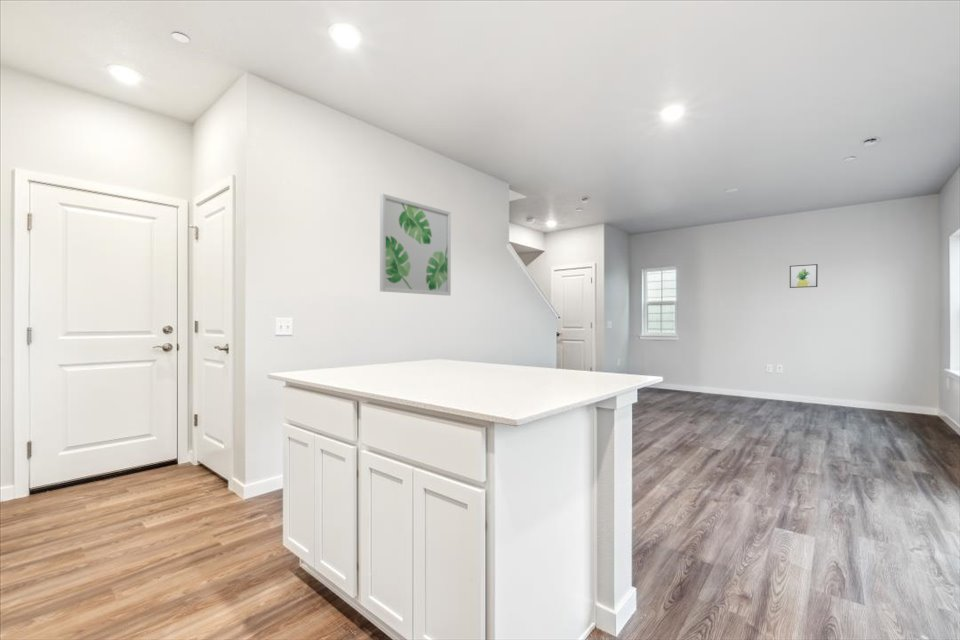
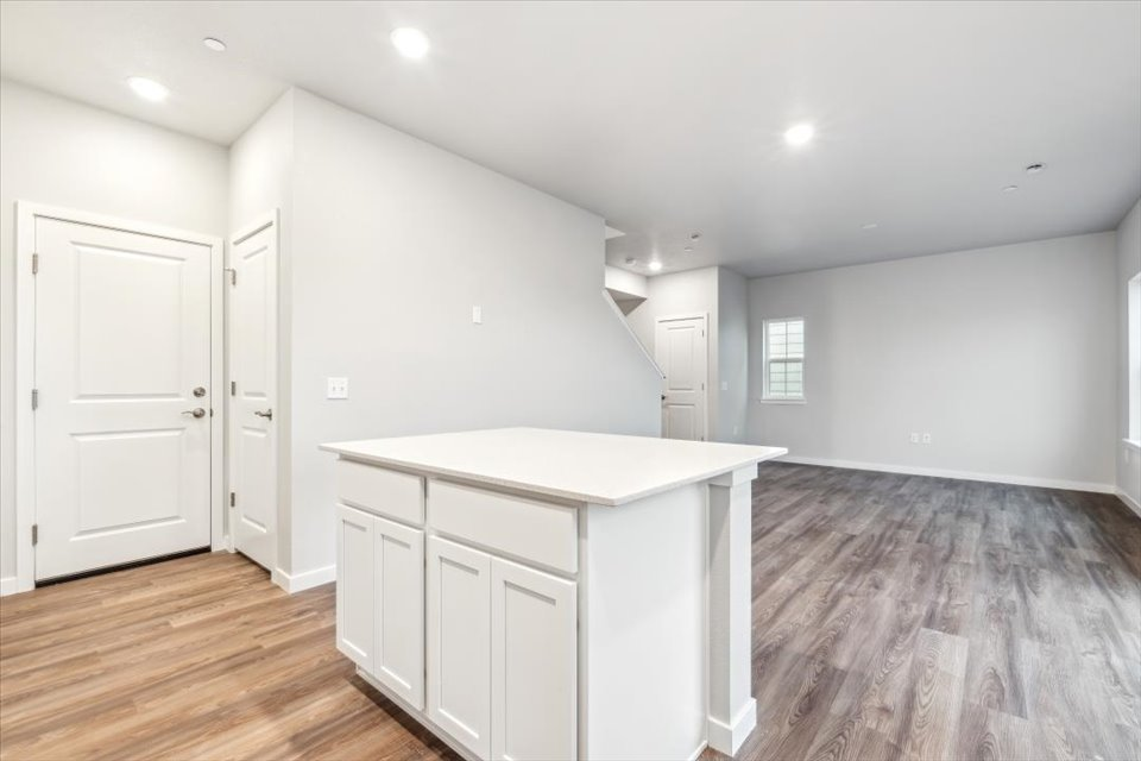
- wall art (803, 276)
- wall art (417, 248)
